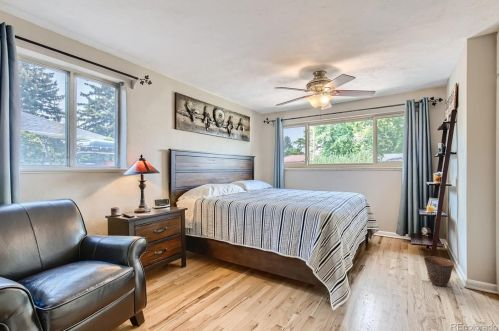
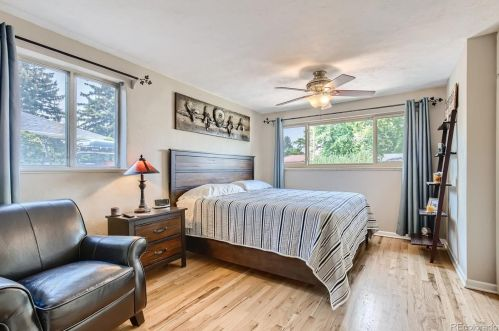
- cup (438, 272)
